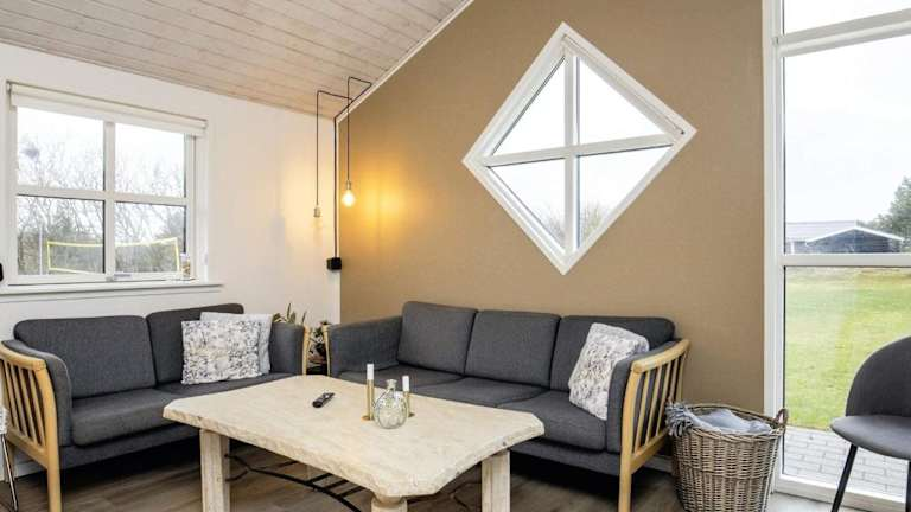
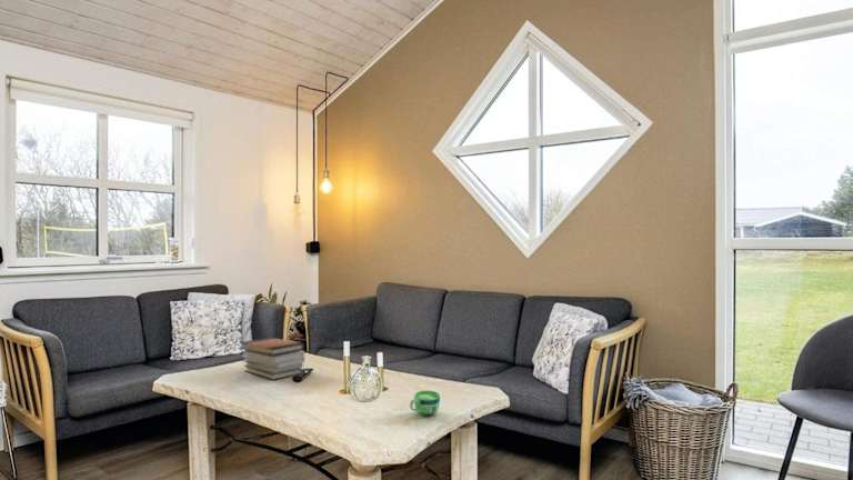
+ cup (424, 404)
+ book stack (272, 357)
